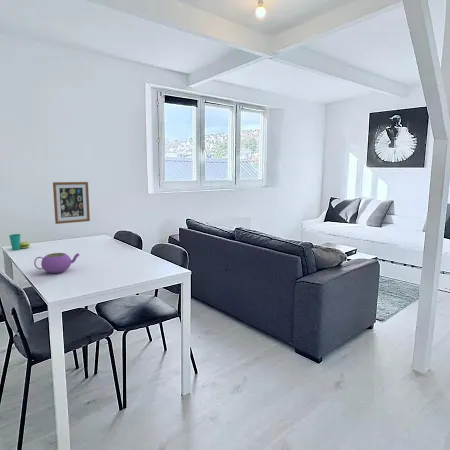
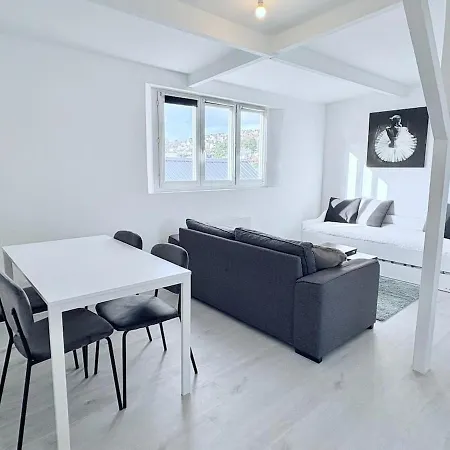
- teapot (57, 262)
- wall art (72, 202)
- cup (19, 241)
